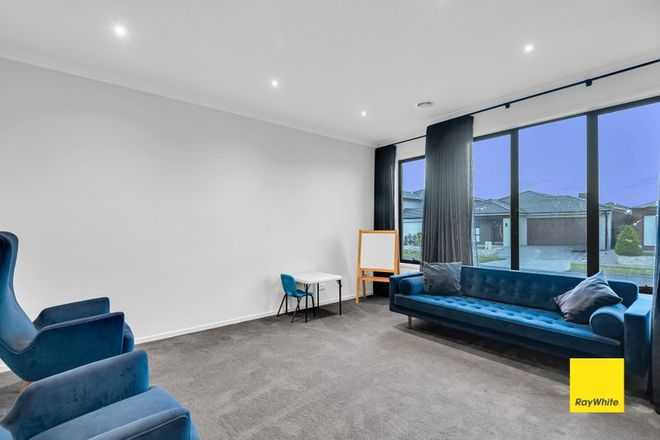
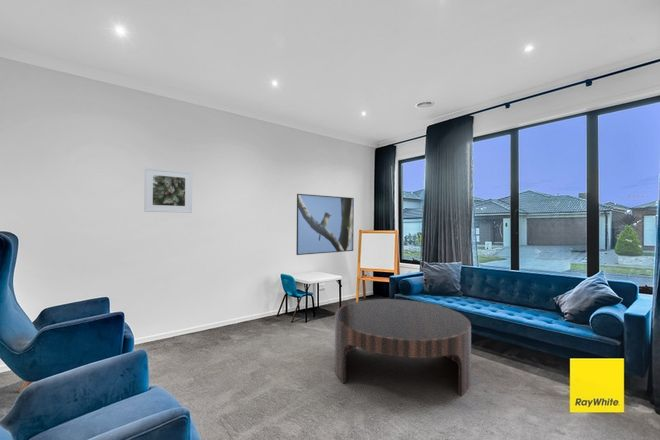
+ coffee table (399, 341)
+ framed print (327, 224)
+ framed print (169, 191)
